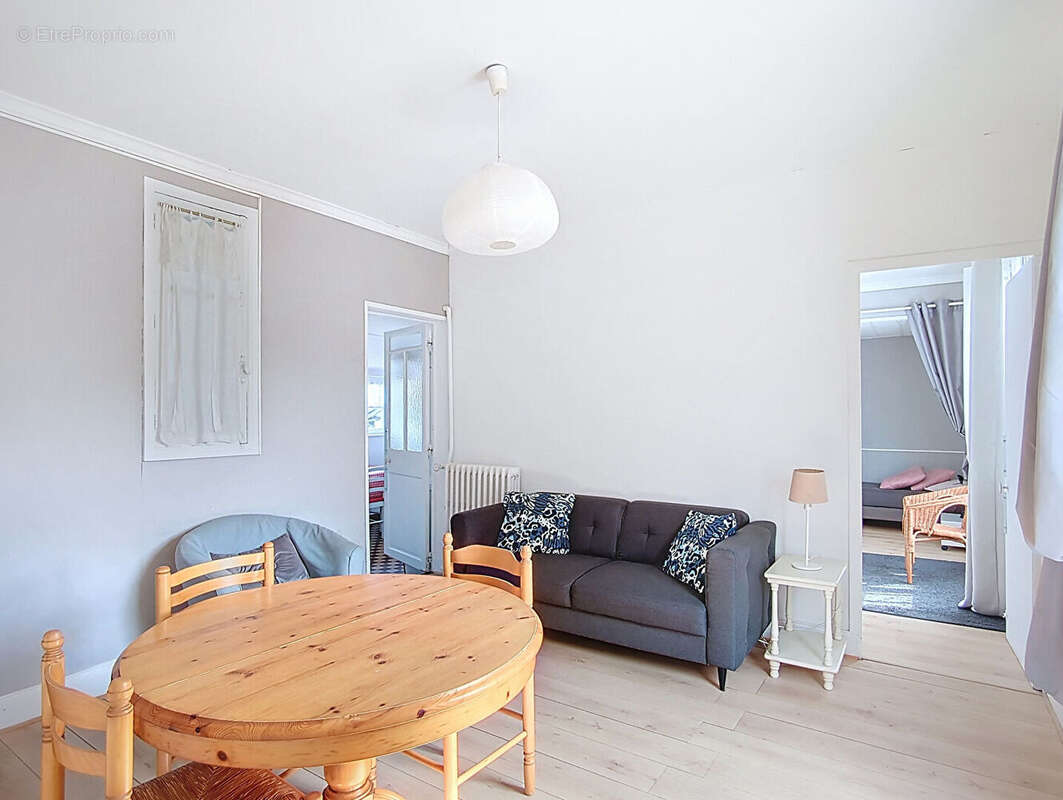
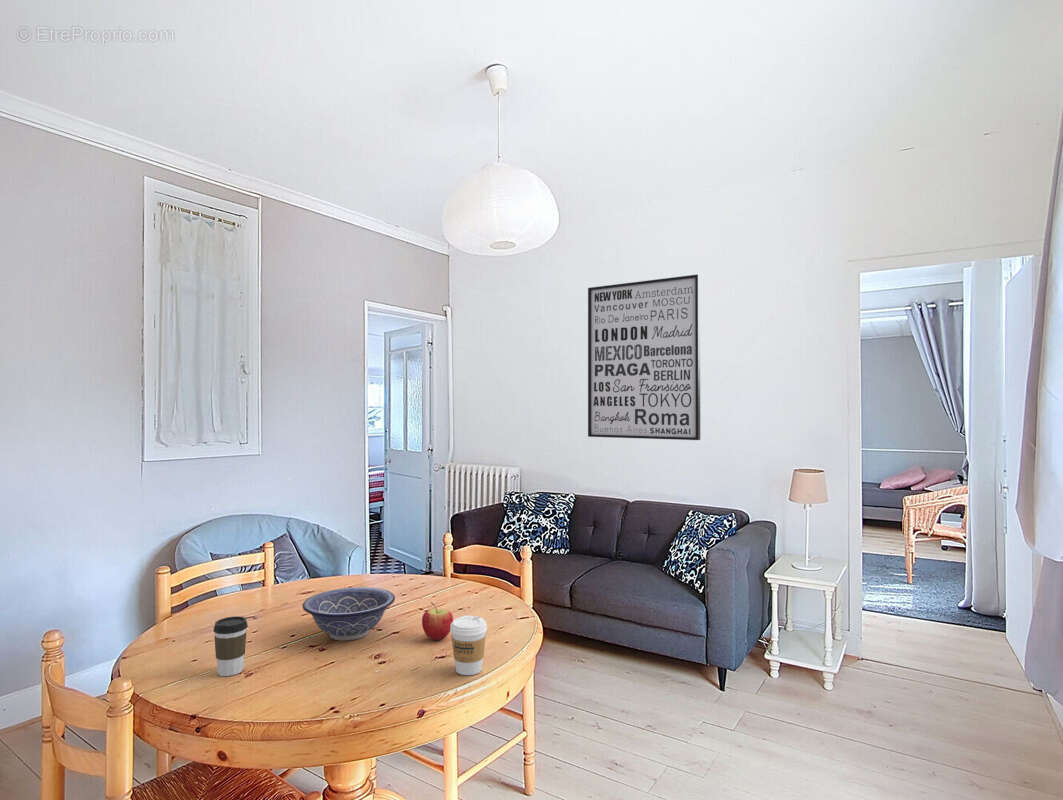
+ coffee cup (230, 646)
+ decorative bowl (349, 616)
+ wall art (641, 360)
+ coffee cup (468, 644)
+ apple (437, 619)
